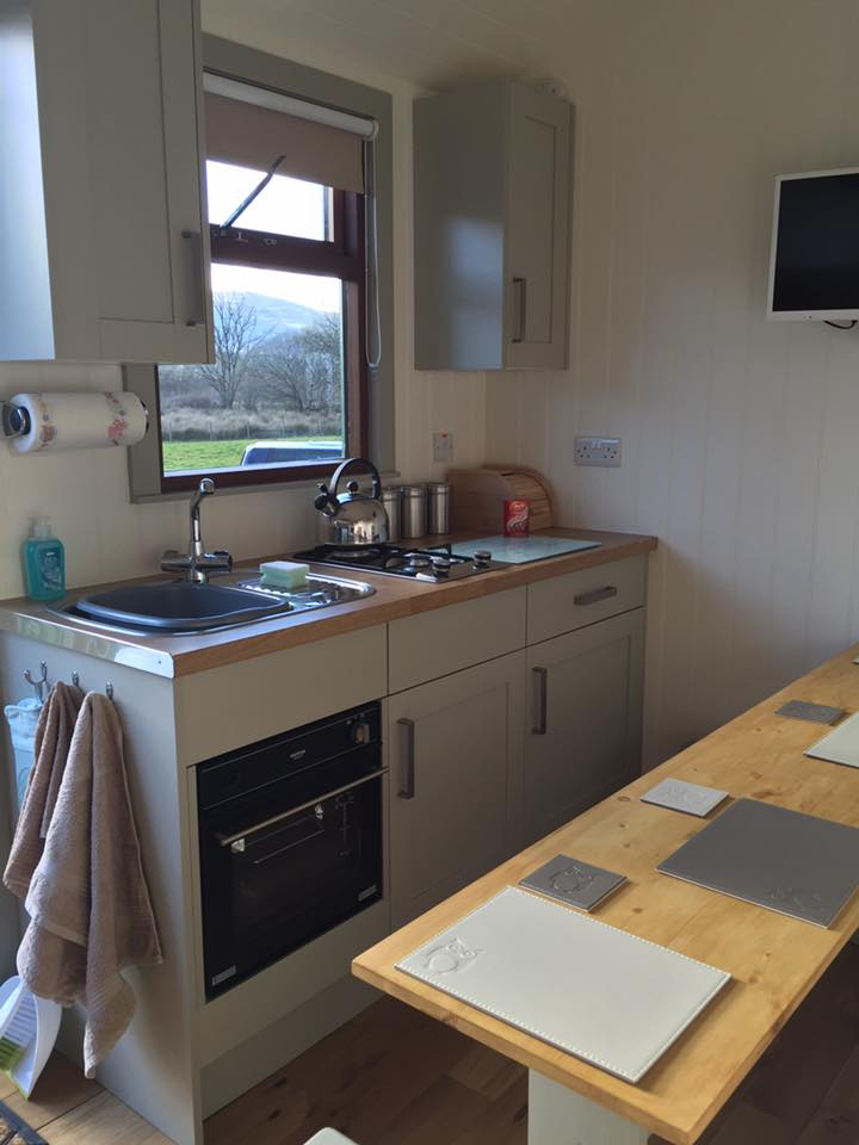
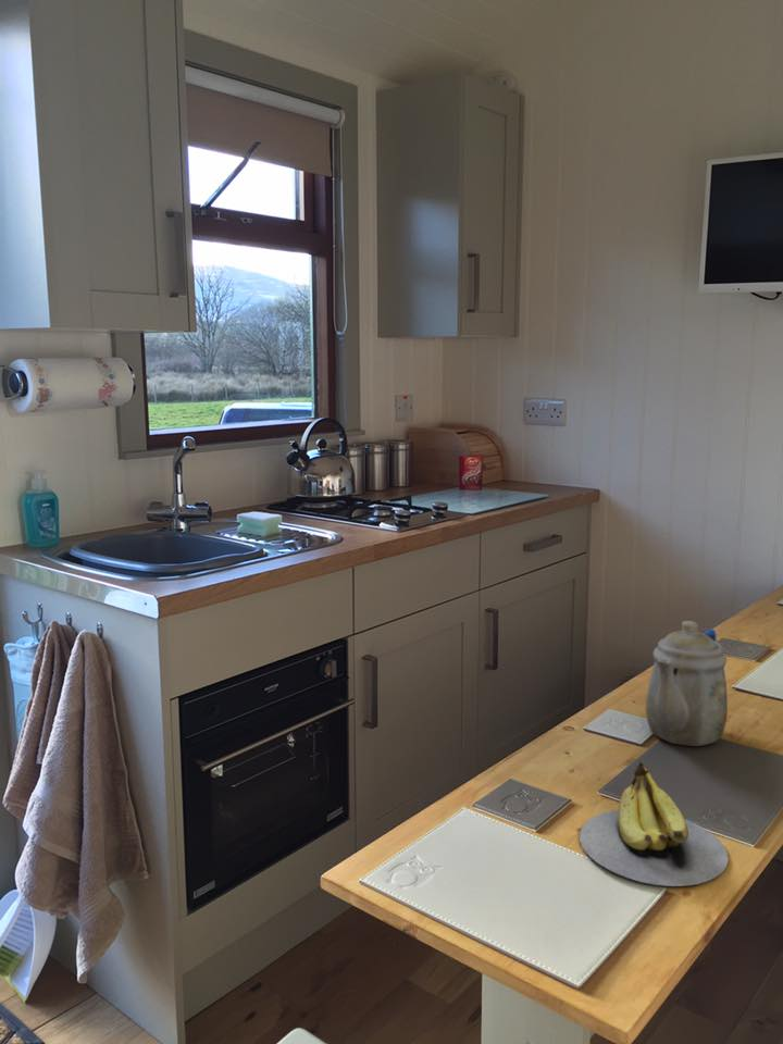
+ teapot (687, 678)
+ banana (654, 811)
